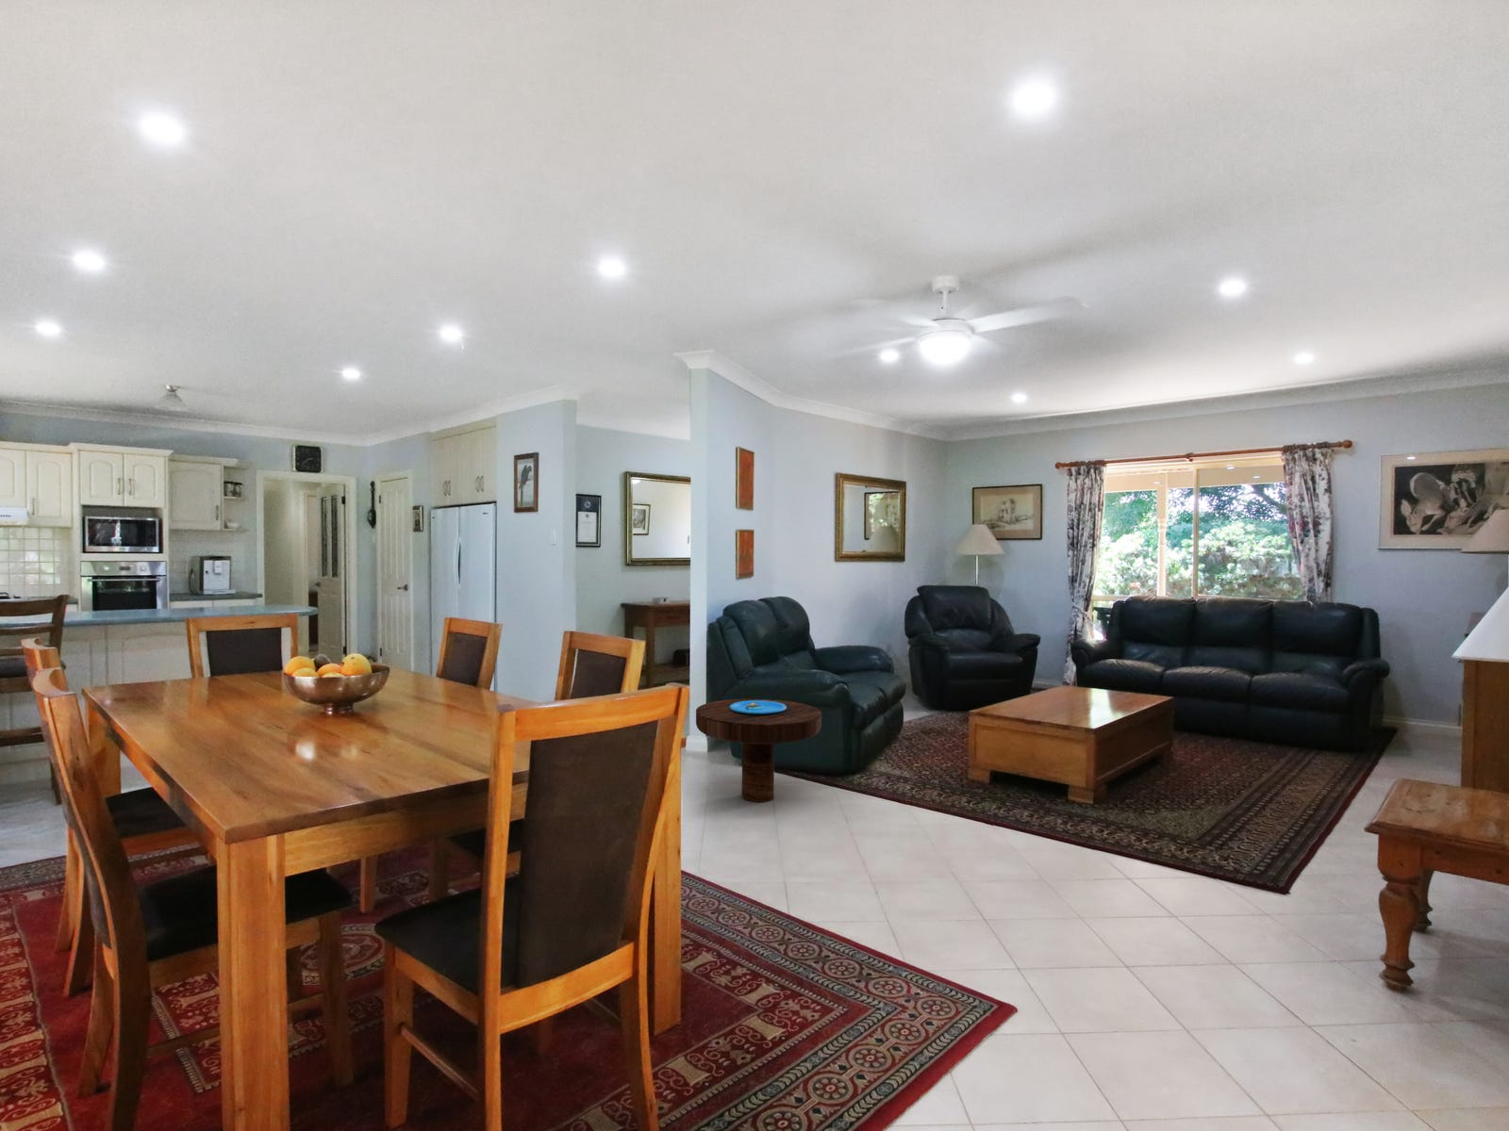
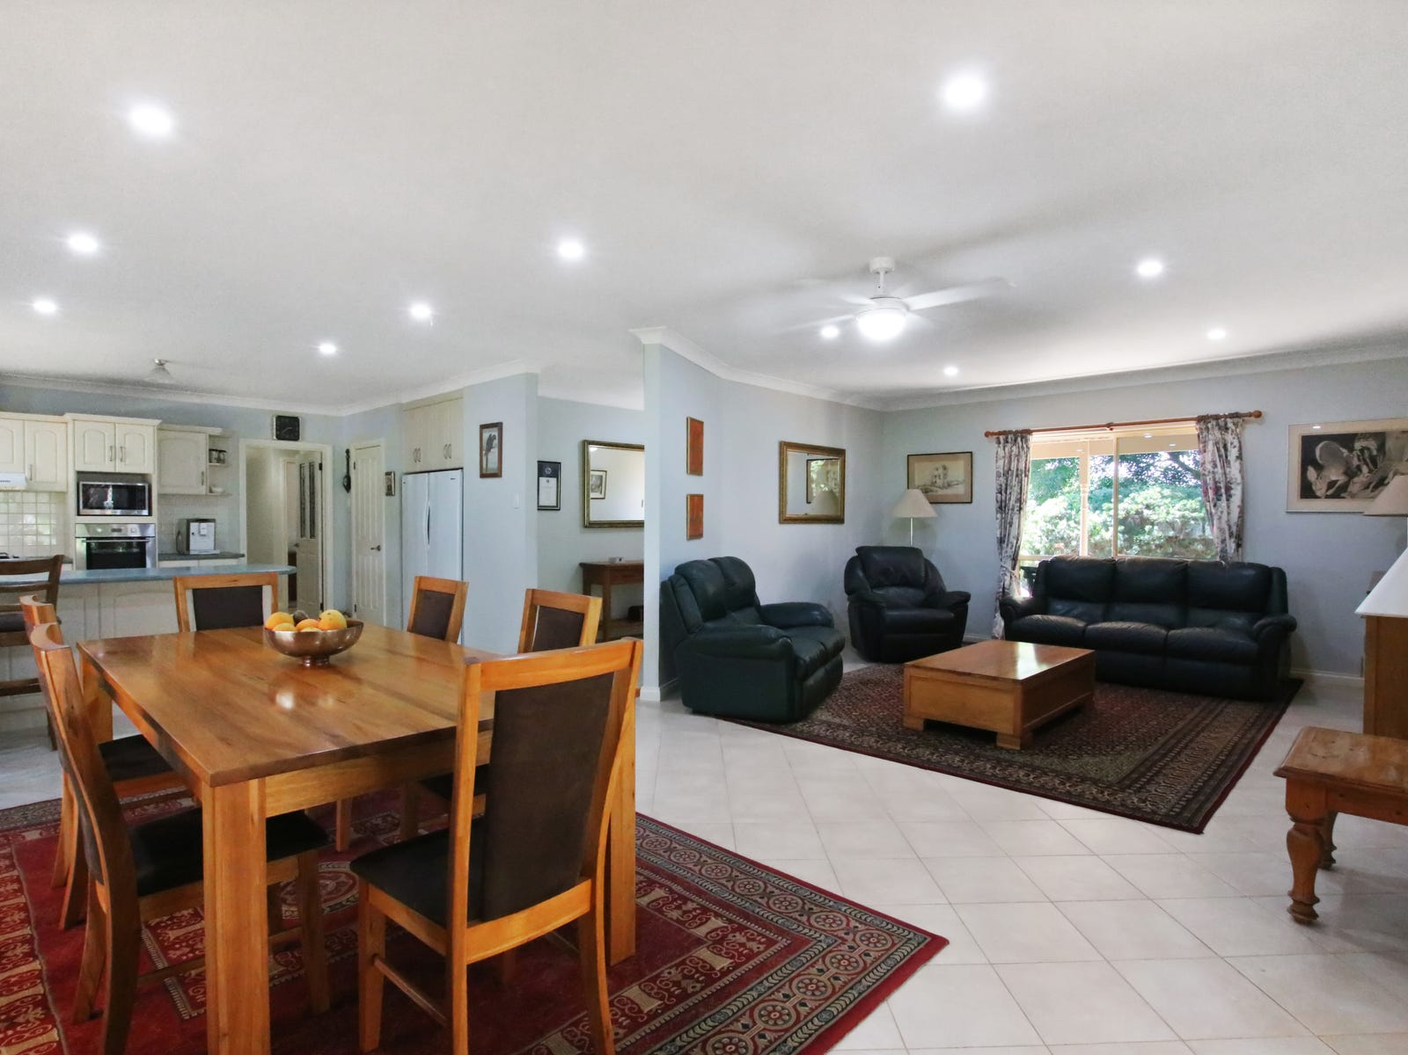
- side table (757, 751)
